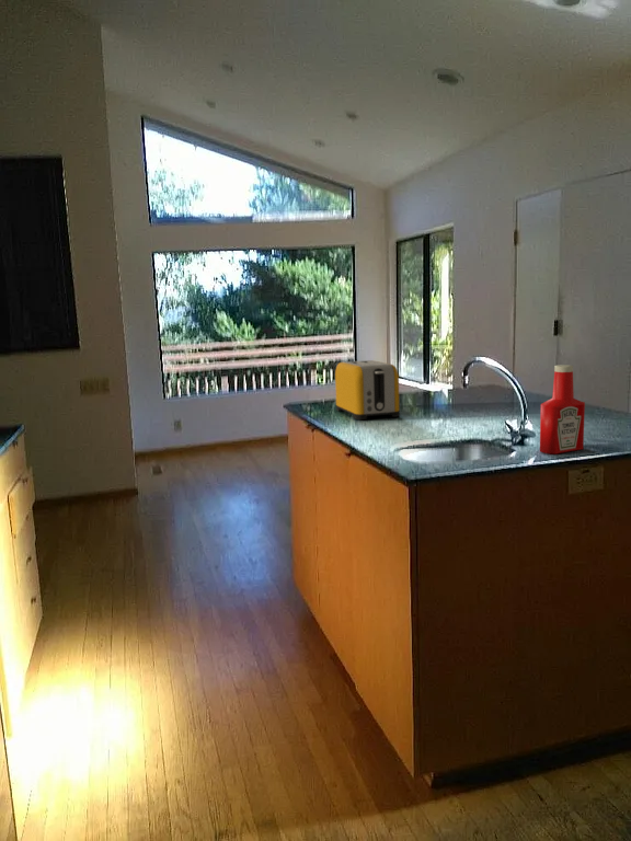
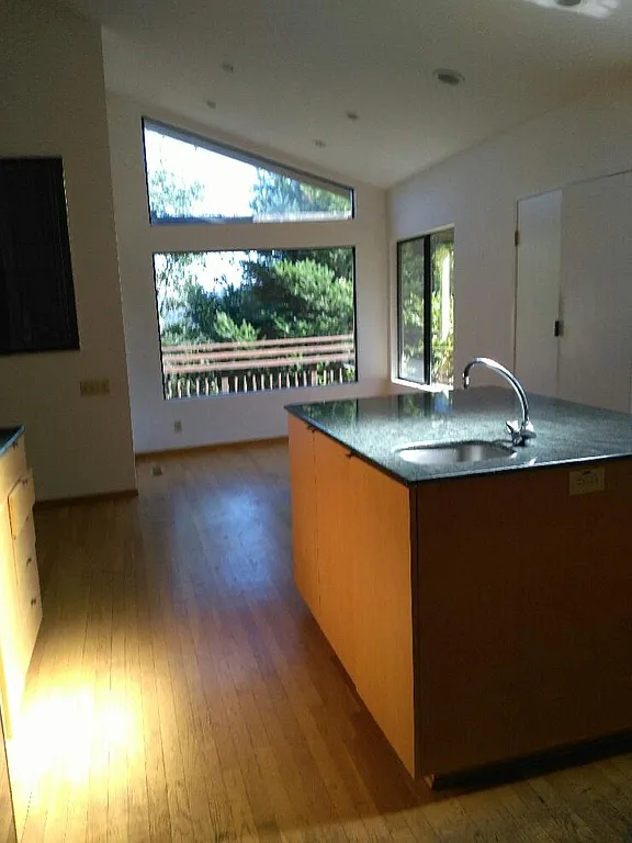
- toaster (366, 388)
- soap bottle (562, 407)
